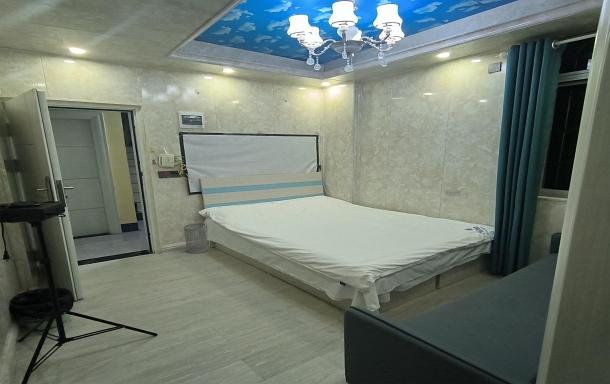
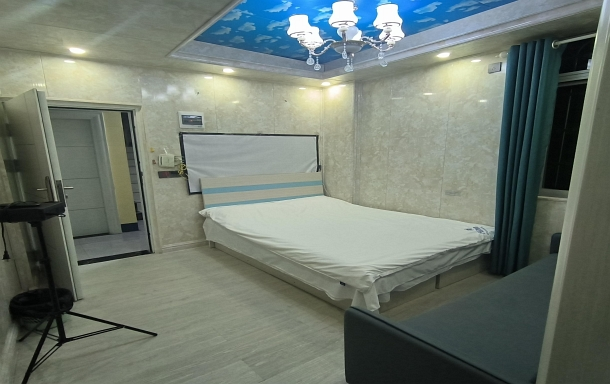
- waste bin (196, 237)
